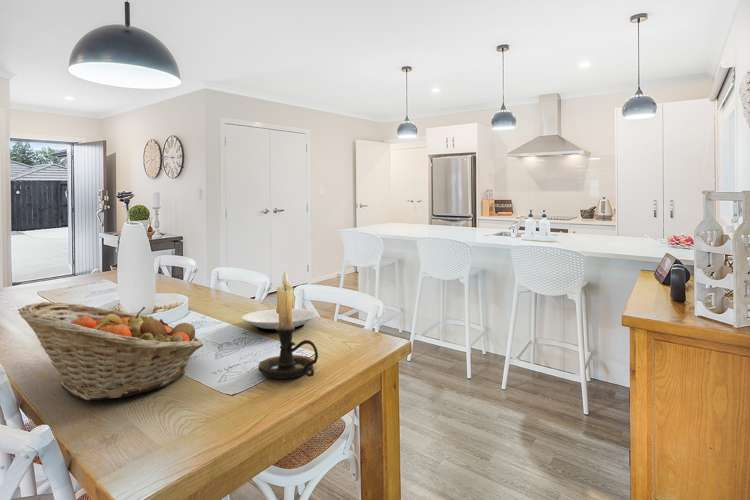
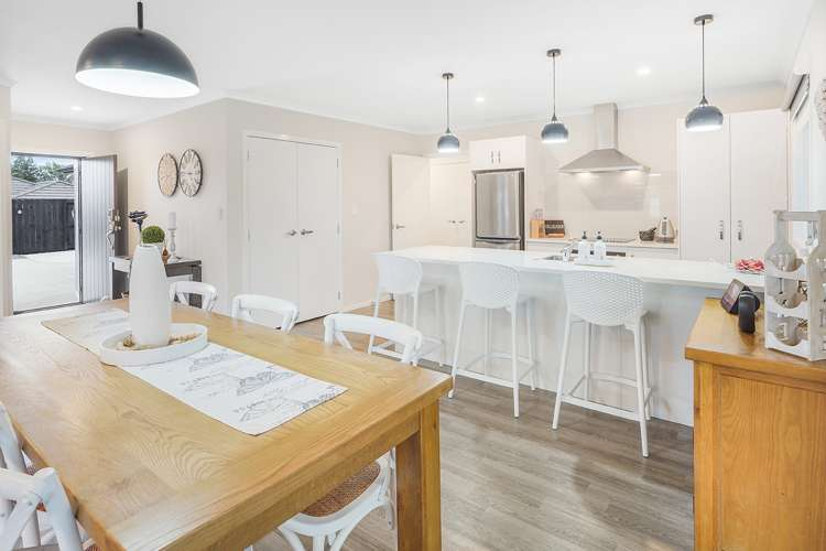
- fruit basket (117, 339)
- plate (278, 320)
- candle holder (291, 322)
